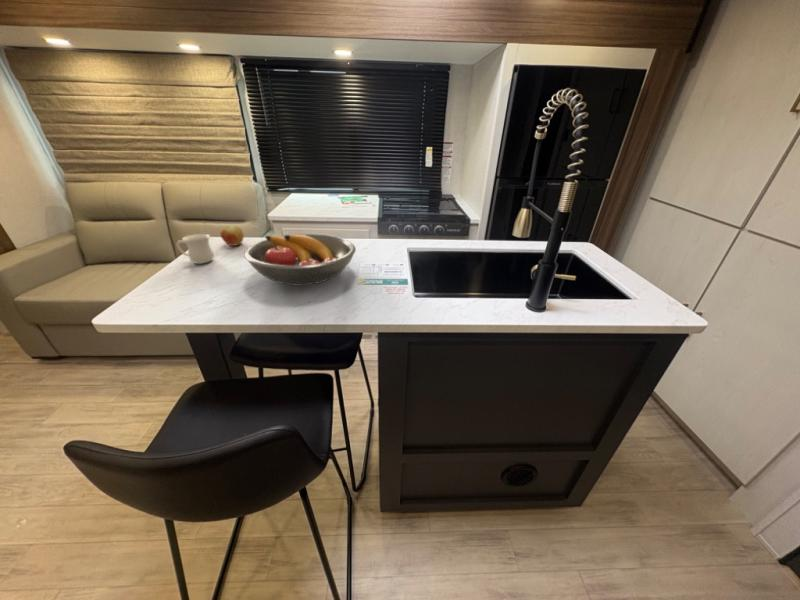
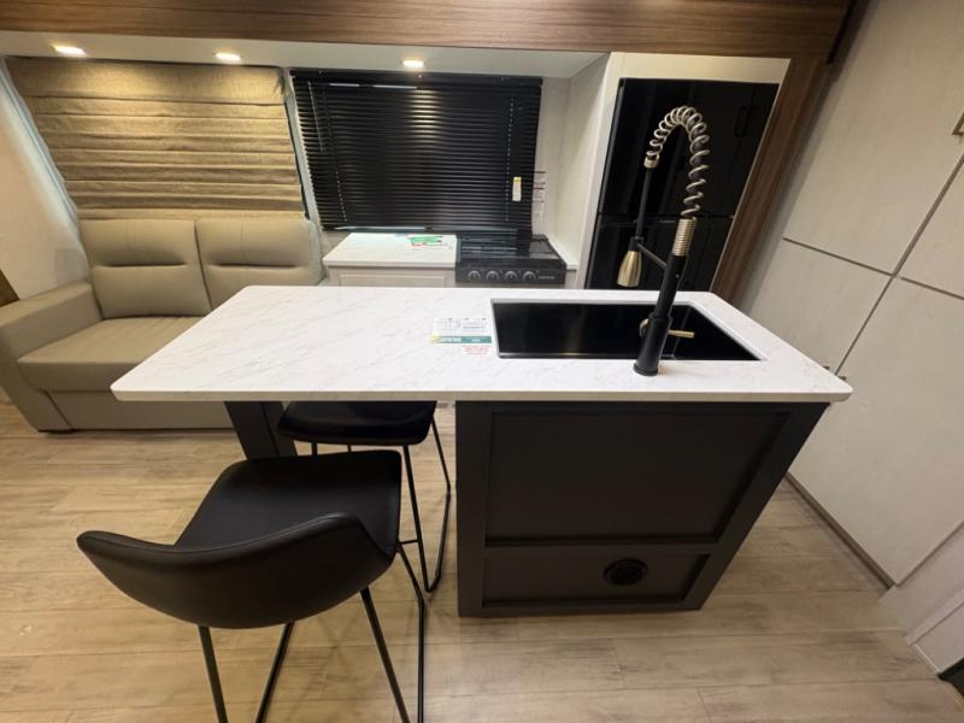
- mug (194, 249)
- apple (232, 235)
- fruit bowl (303, 258)
